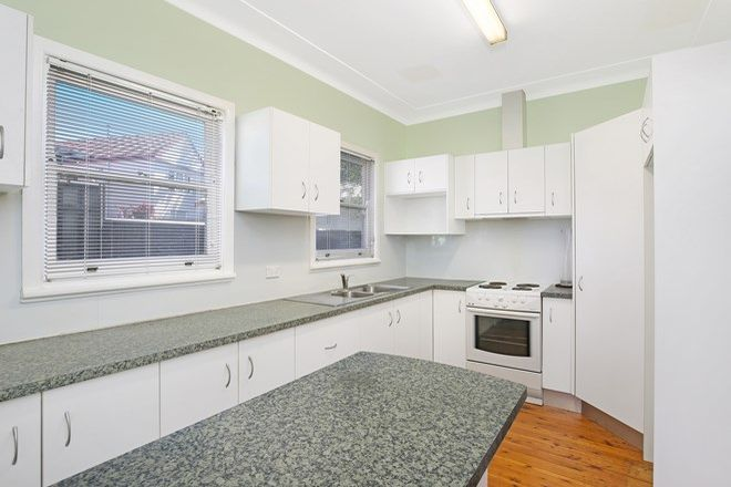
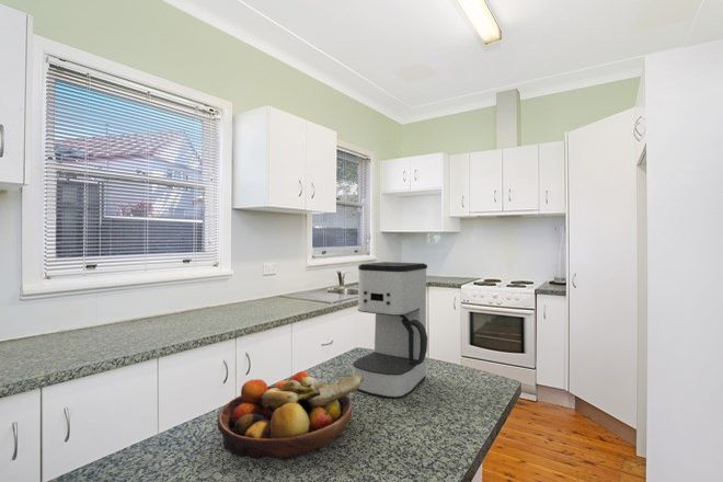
+ fruit bowl (288, 401)
+ coffee maker (393, 323)
